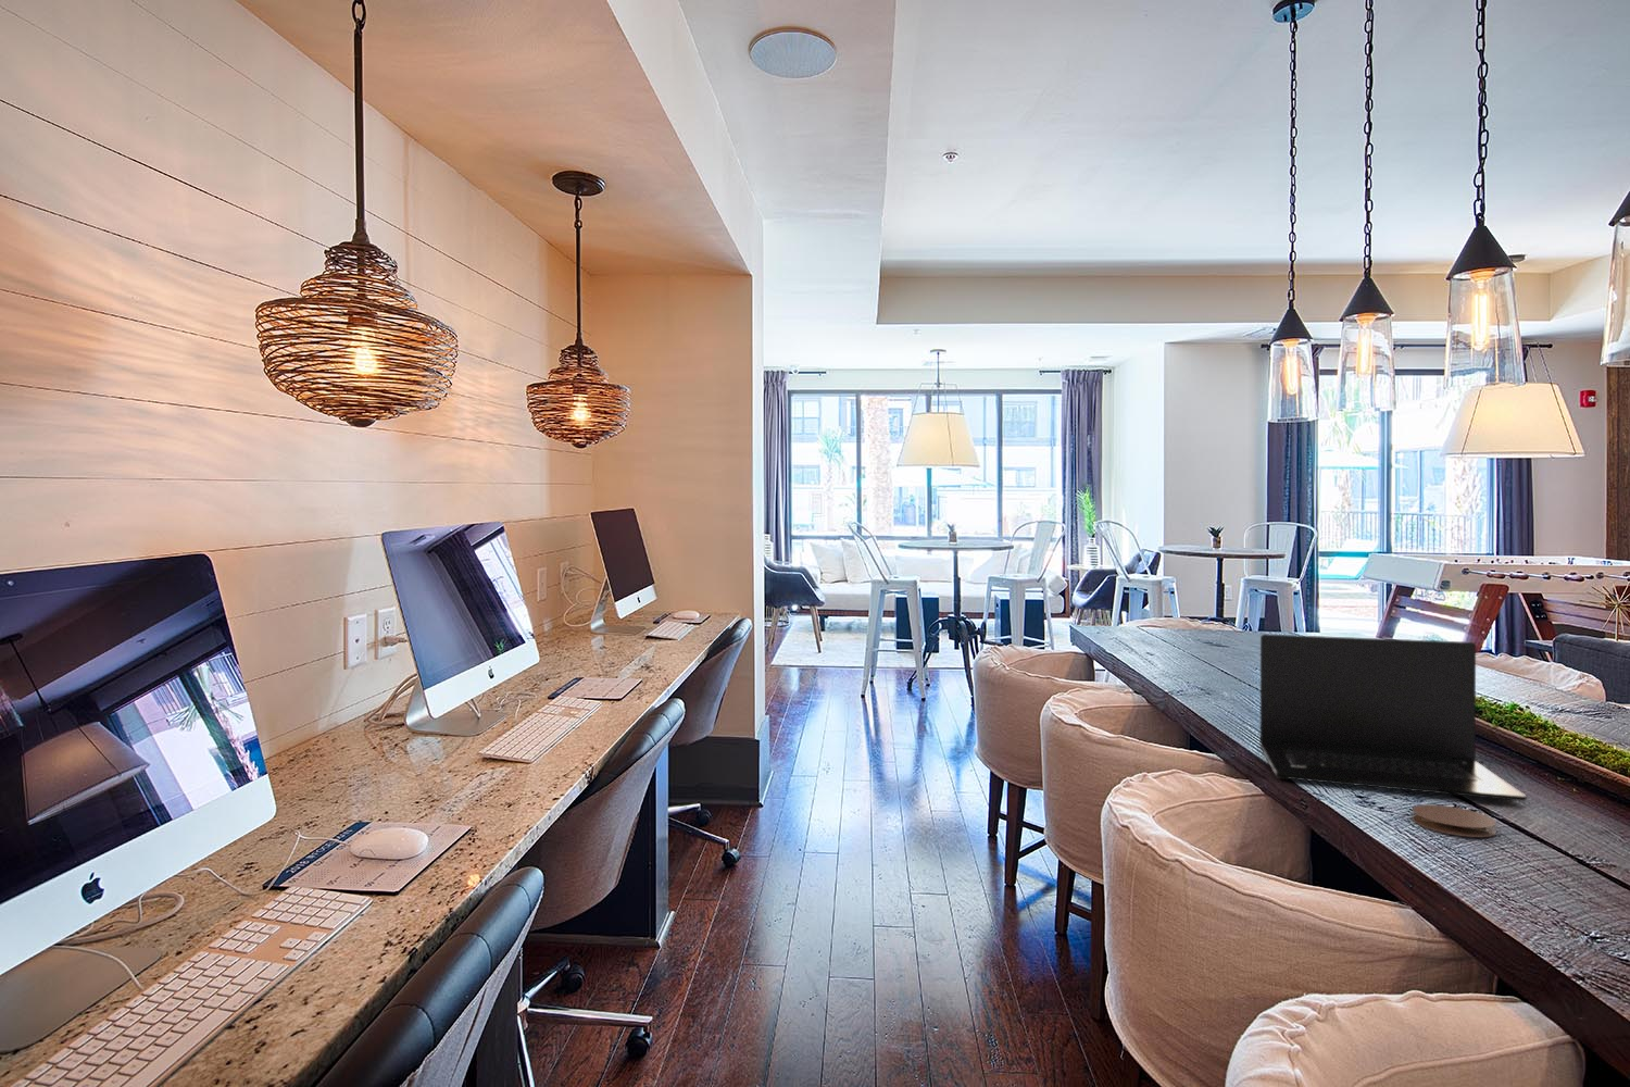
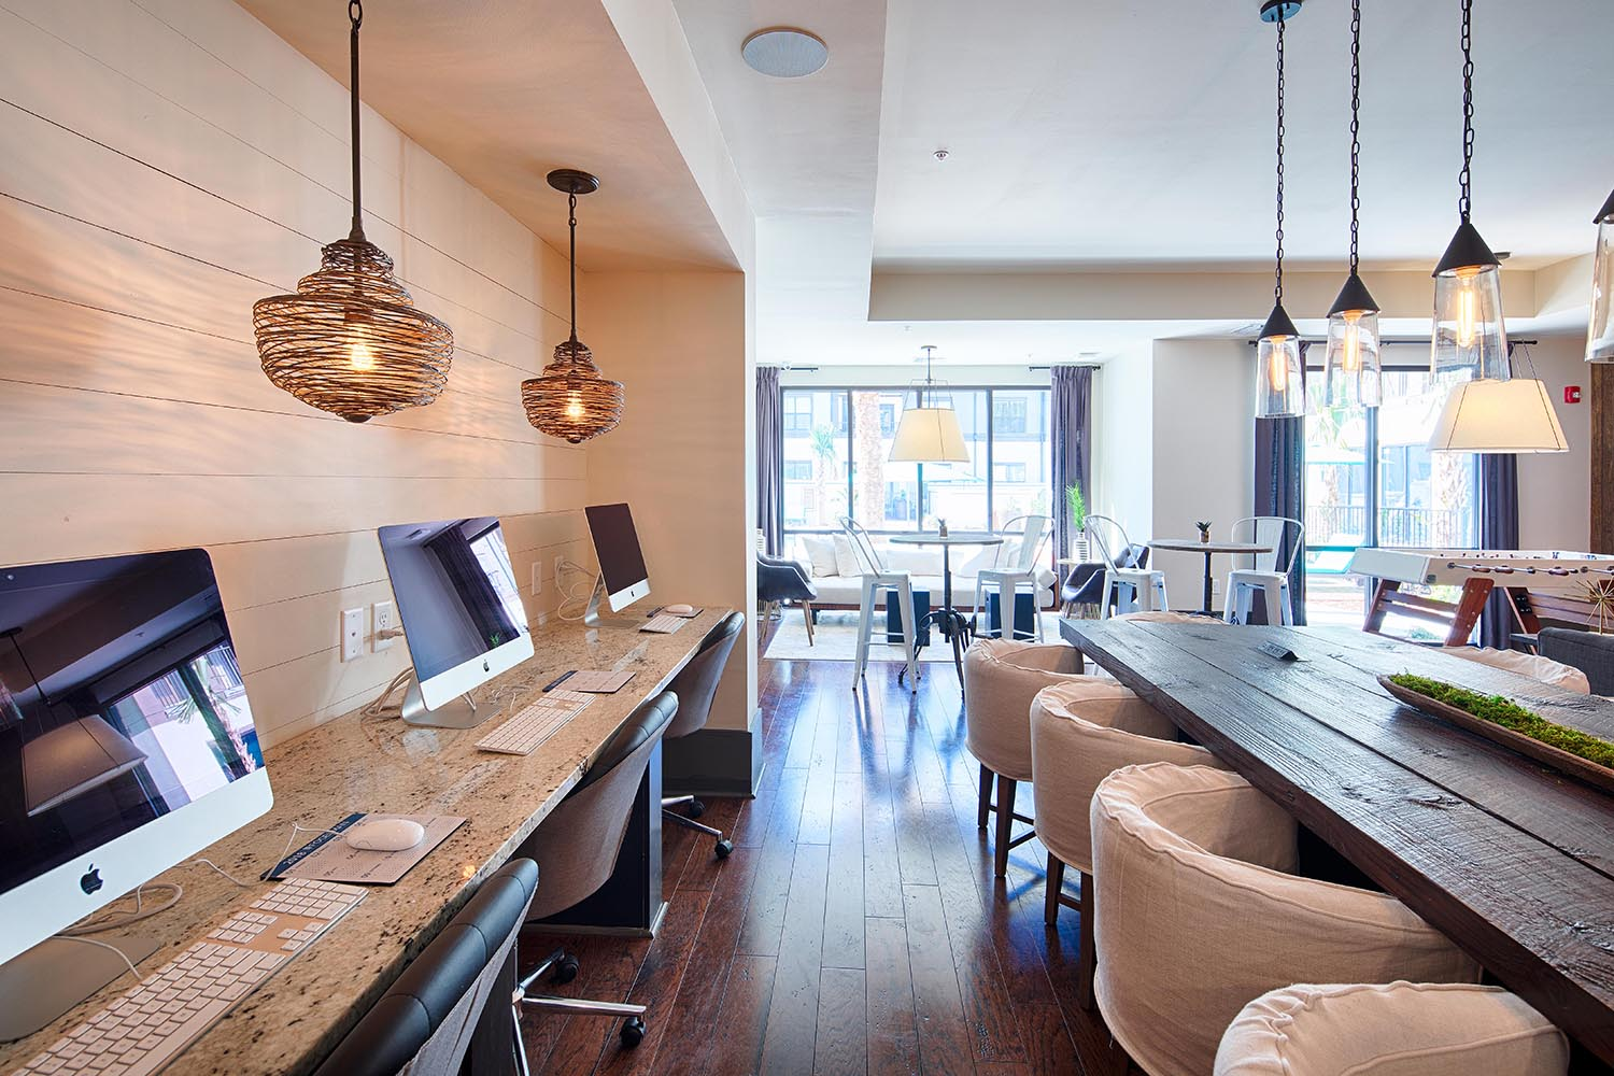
- coaster (1453, 820)
- laptop (1378, 708)
